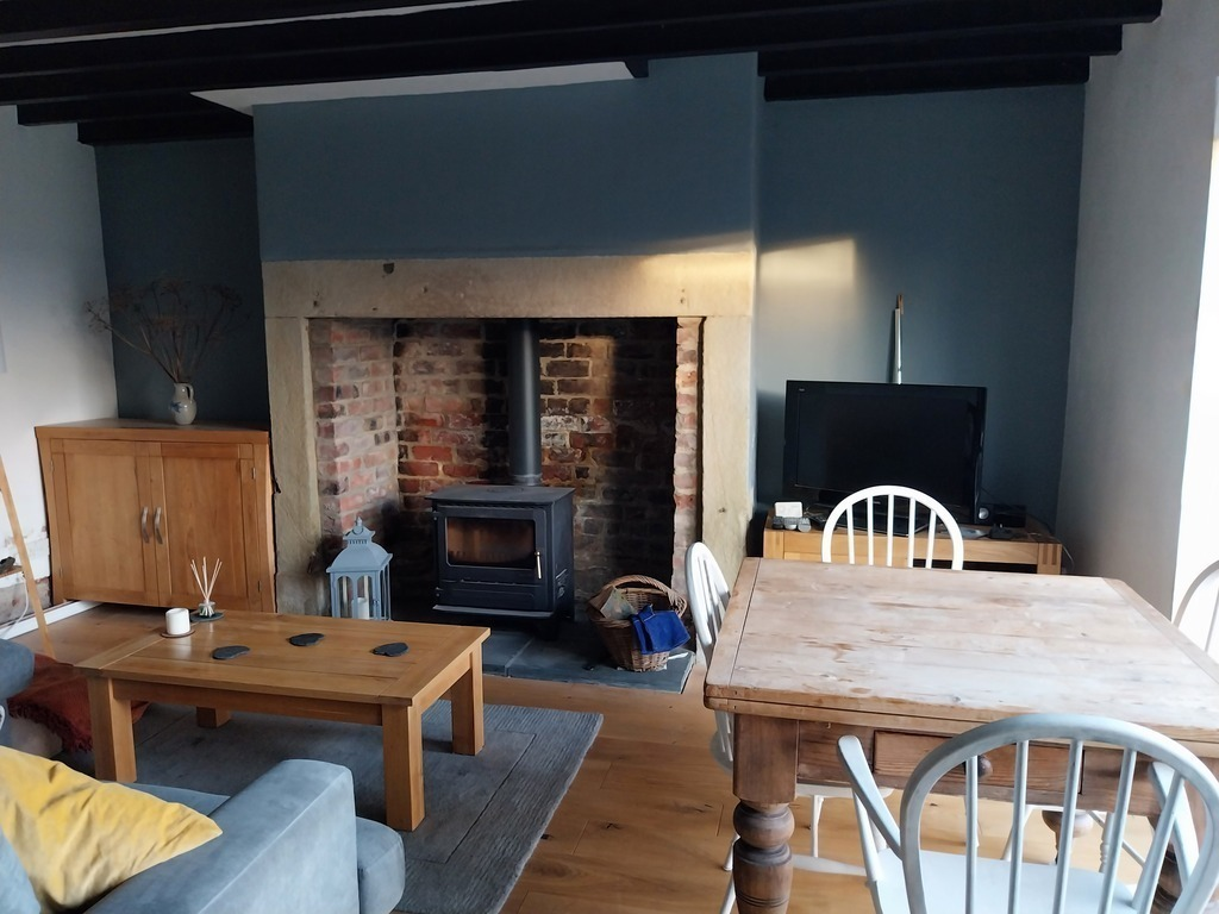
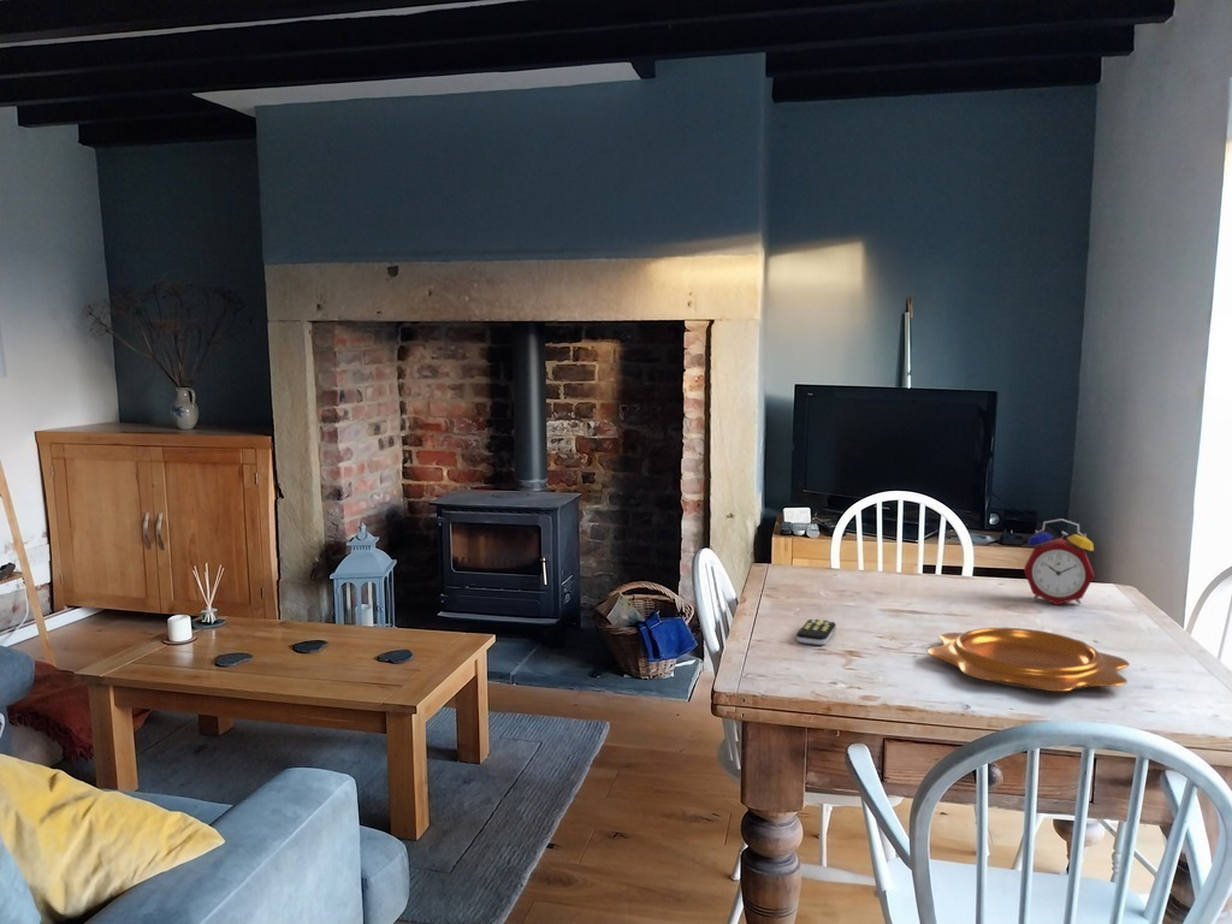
+ remote control (816, 630)
+ alarm clock (1059, 558)
+ decorative bowl (1025, 656)
